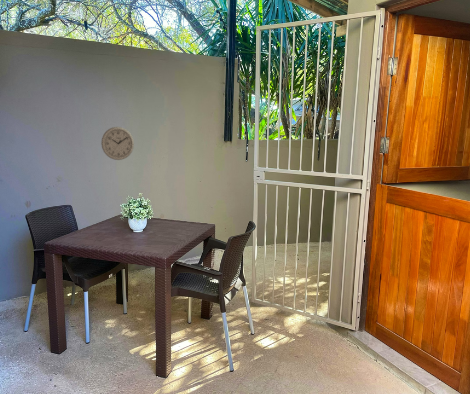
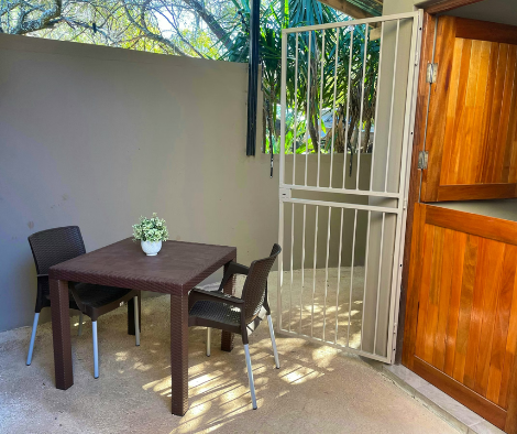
- wall clock (118, 143)
